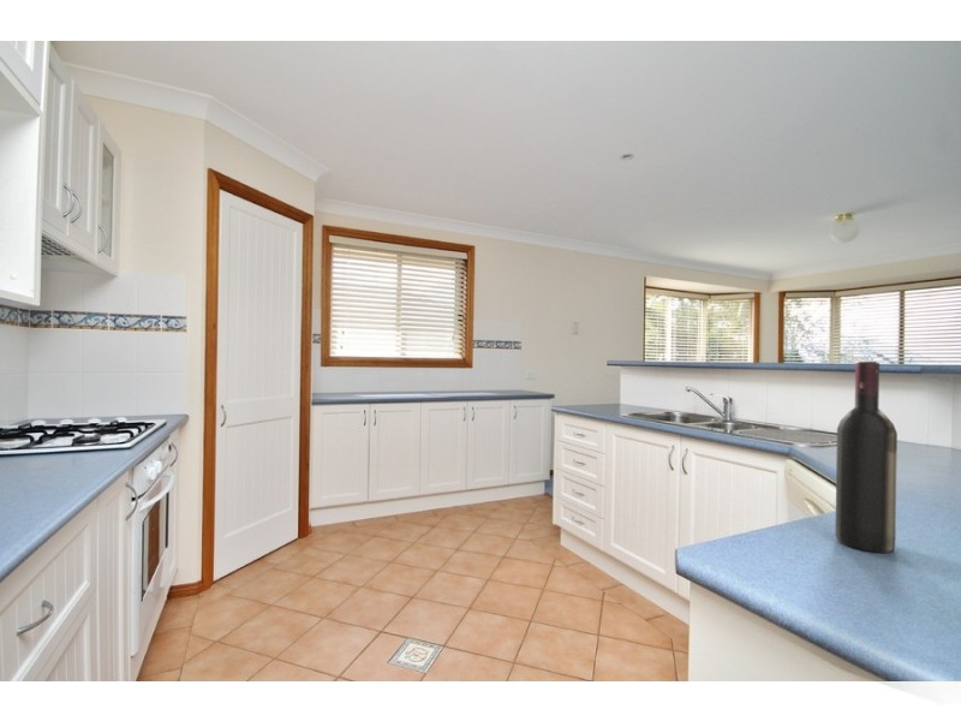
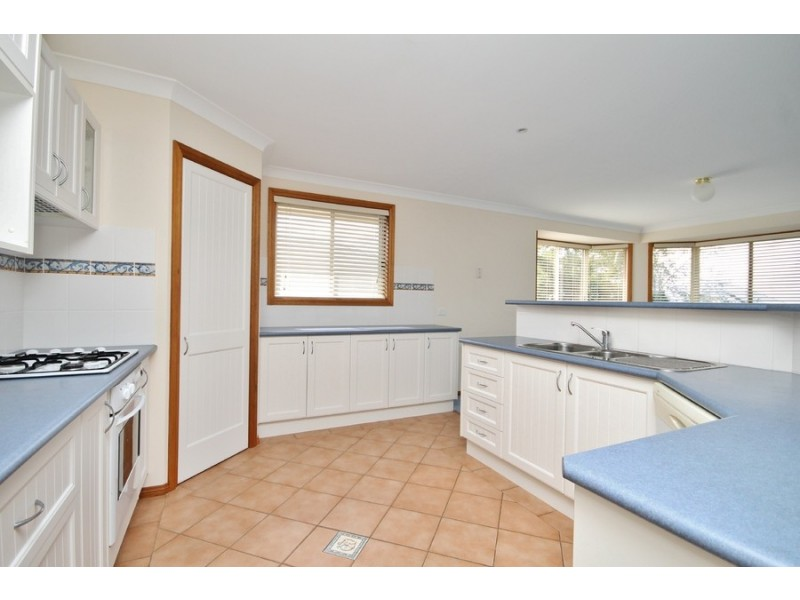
- wine bottle (865, 452)
